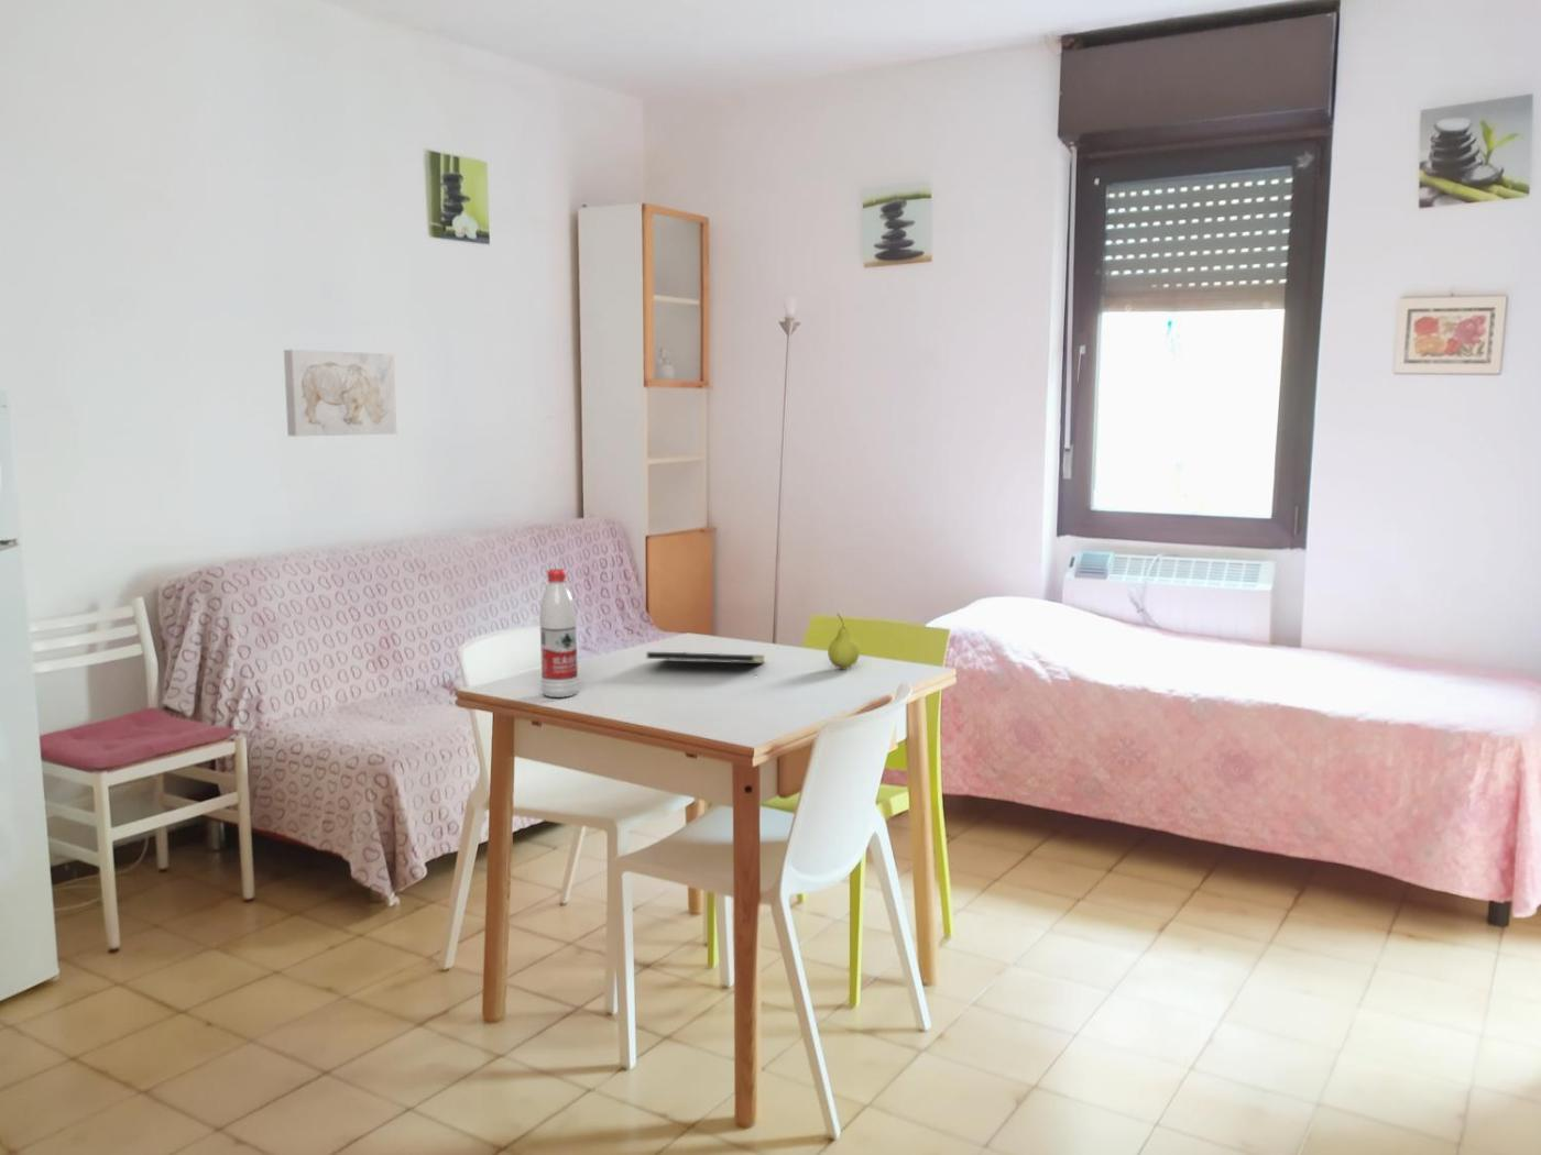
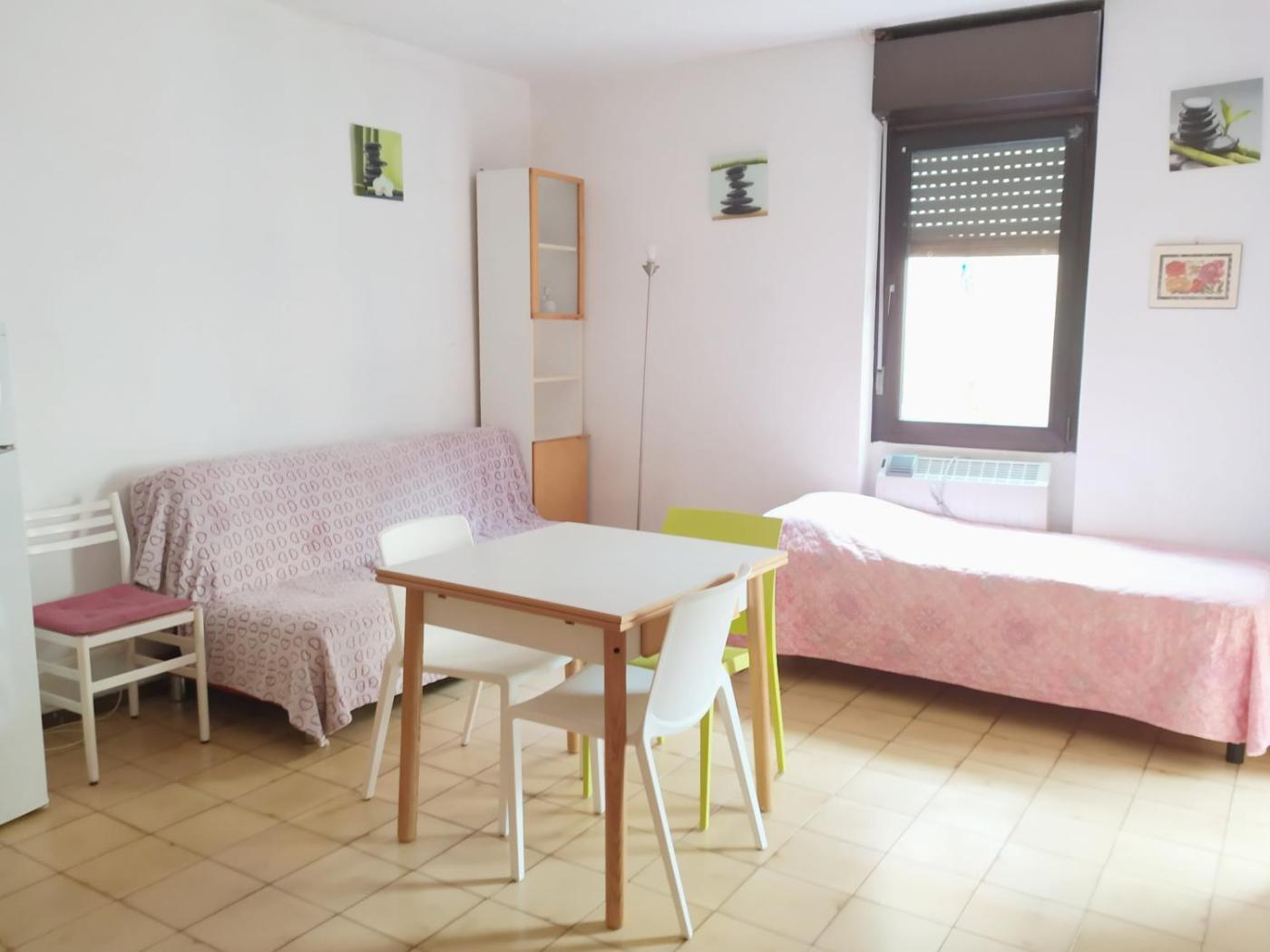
- fruit (843, 641)
- notepad (706, 656)
- wall art (342, 393)
- water bottle (558, 631)
